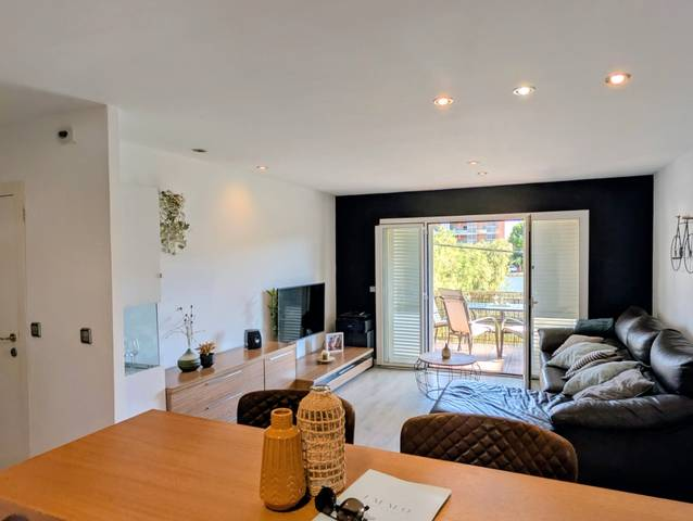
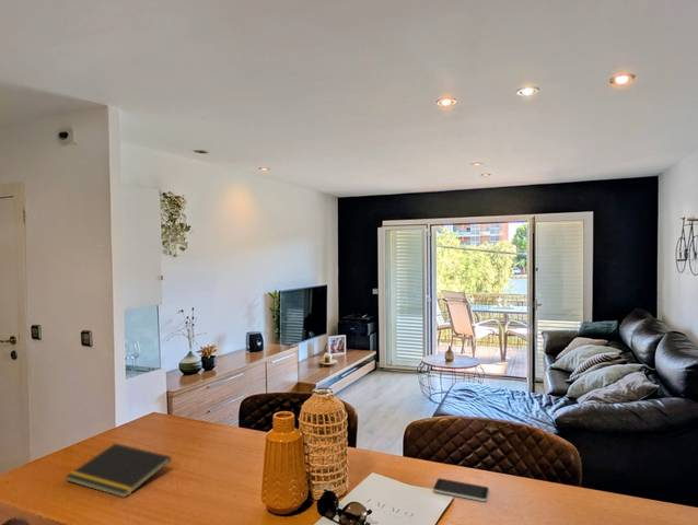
+ smartphone (461, 489)
+ notepad (119, 468)
